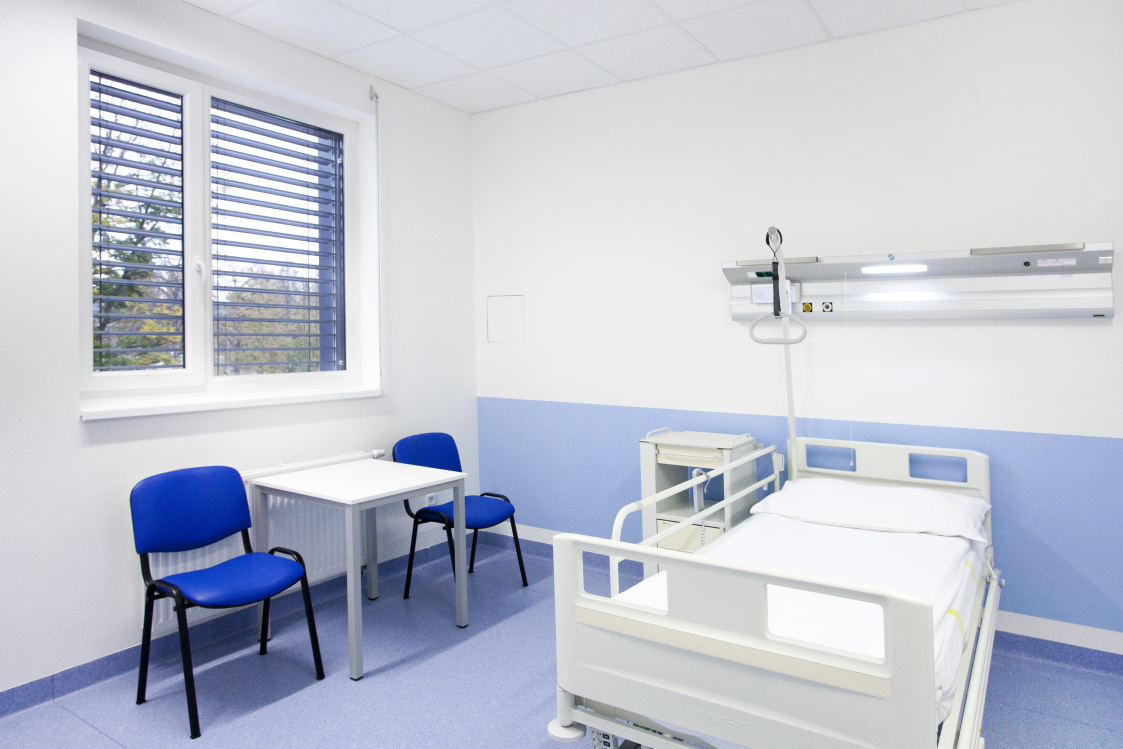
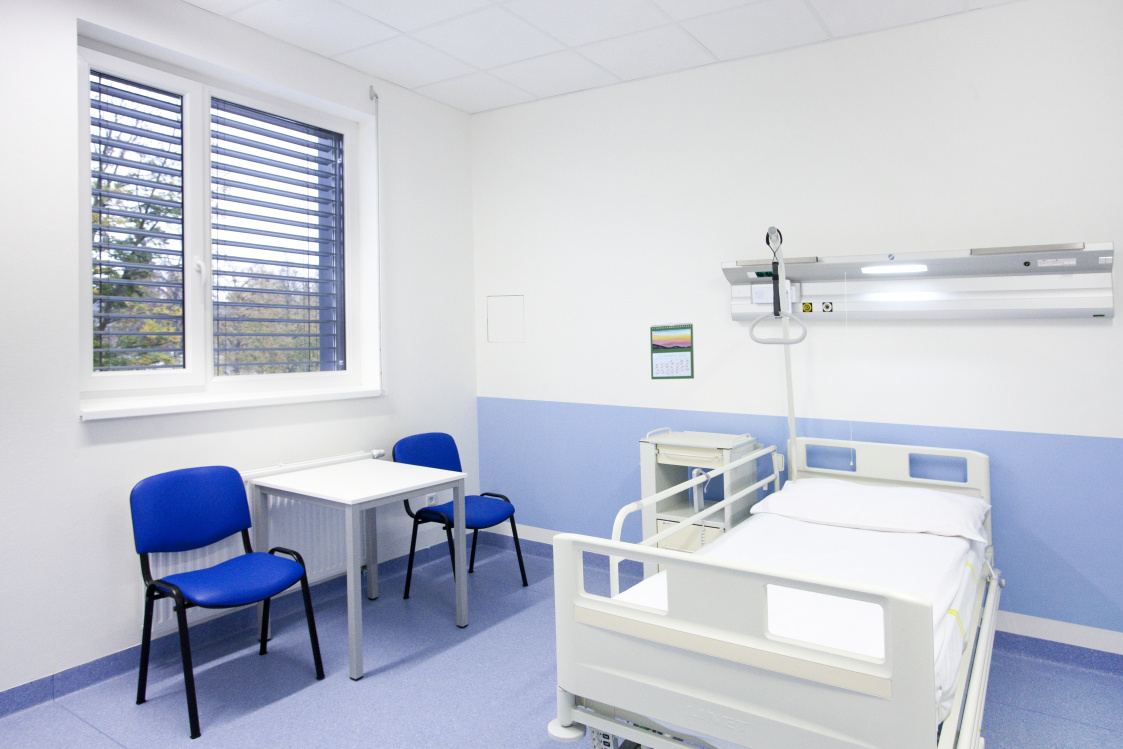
+ calendar (671, 351)
